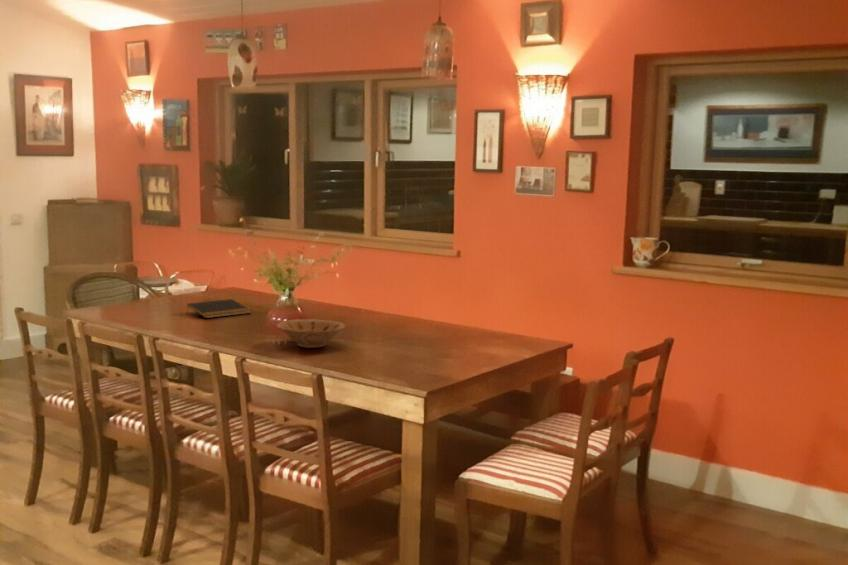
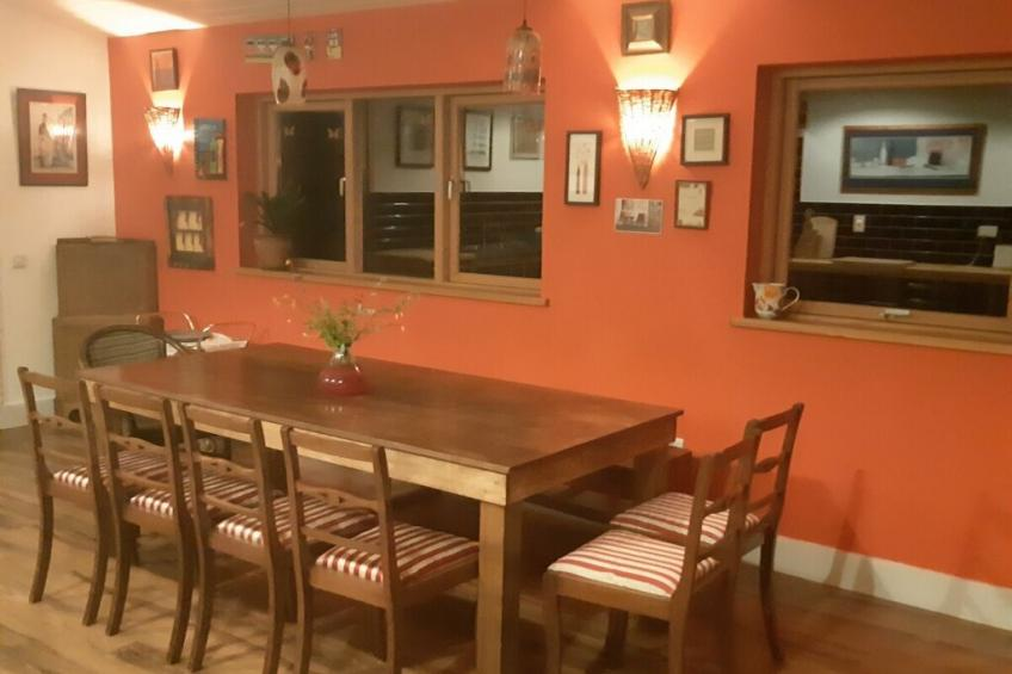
- bowl (311, 334)
- notepad (219, 308)
